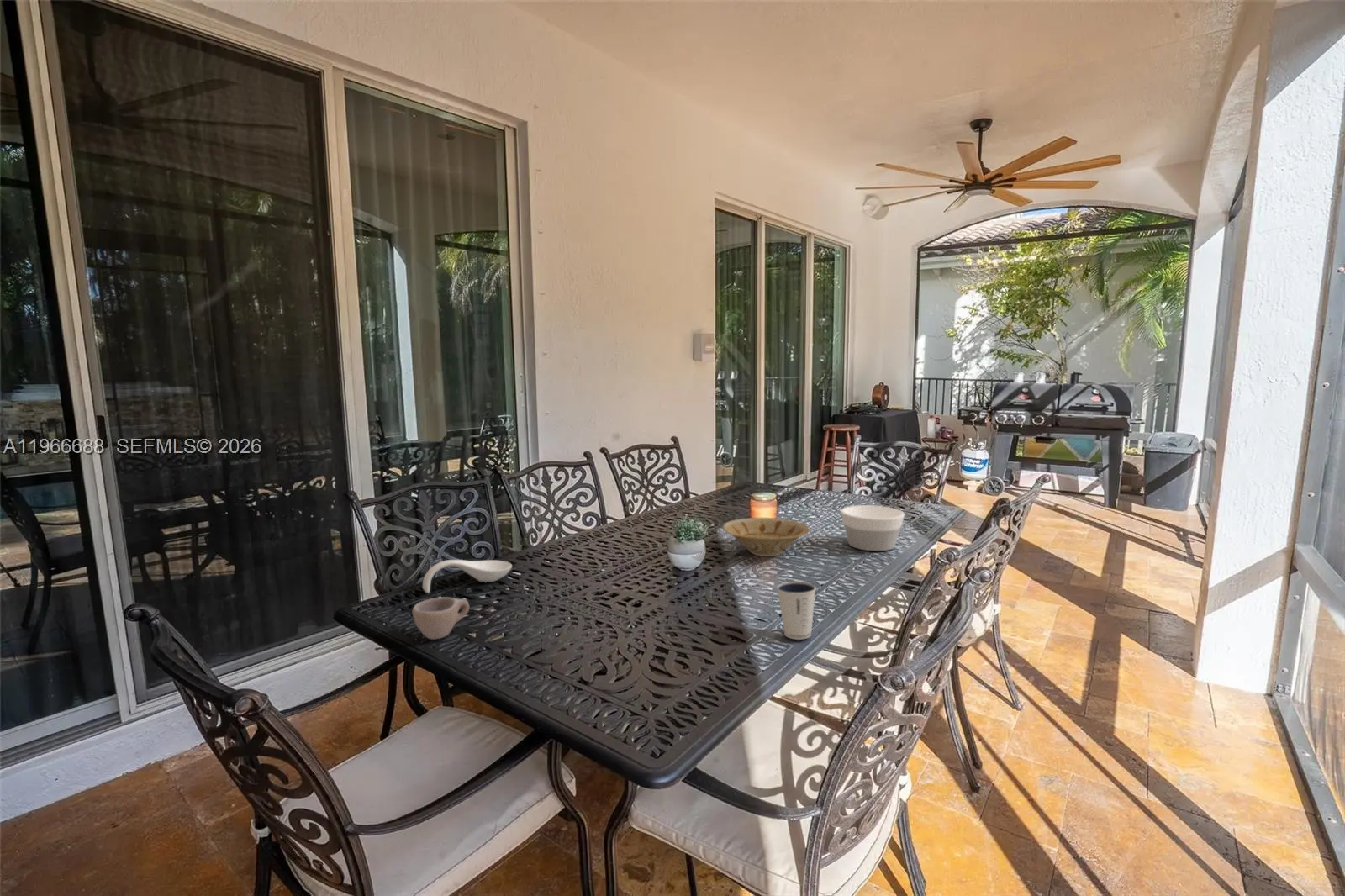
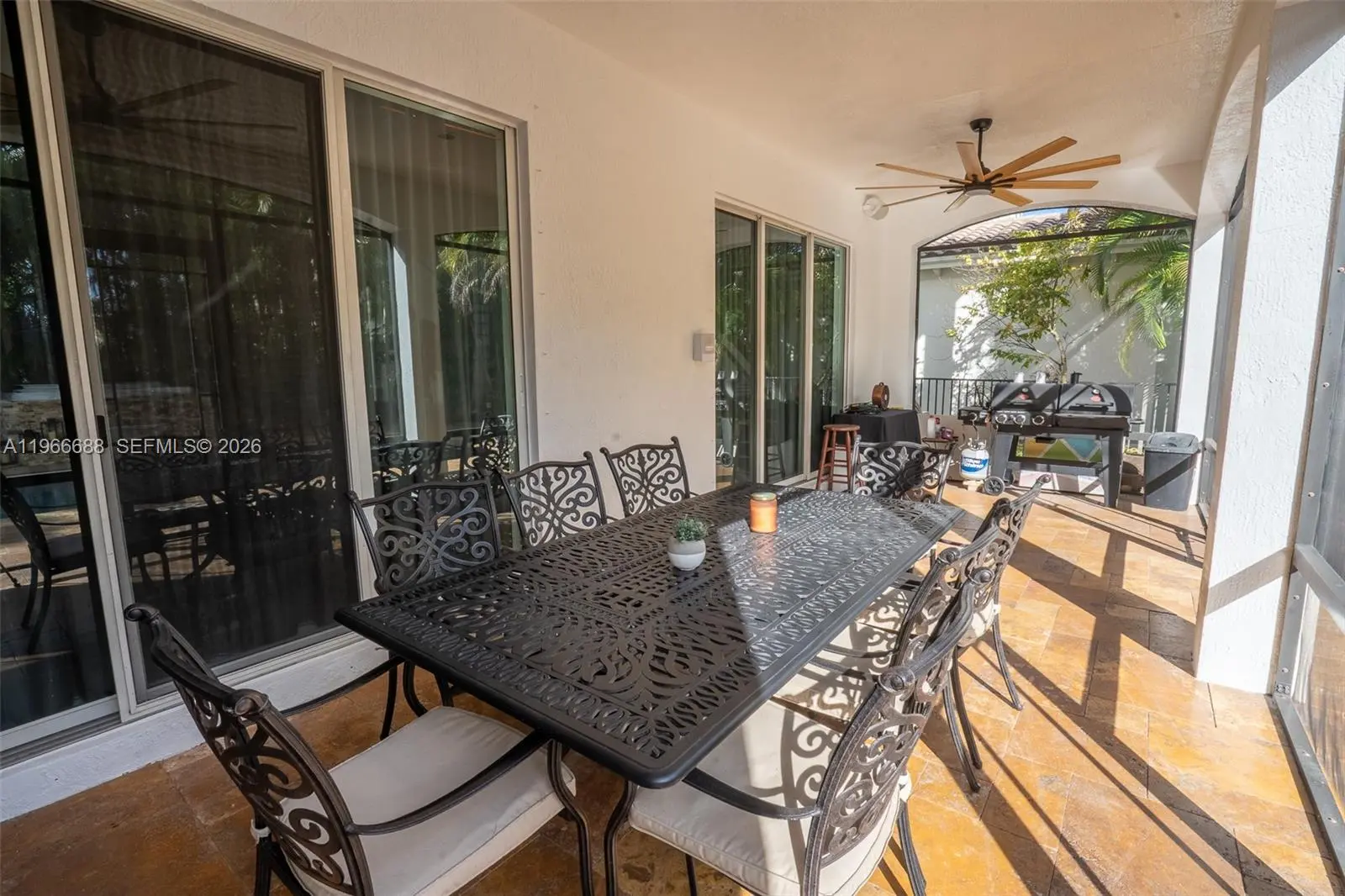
- dixie cup (795, 609)
- bowl (765, 539)
- spoon rest (468, 570)
- cup (442, 618)
- bowl (872, 528)
